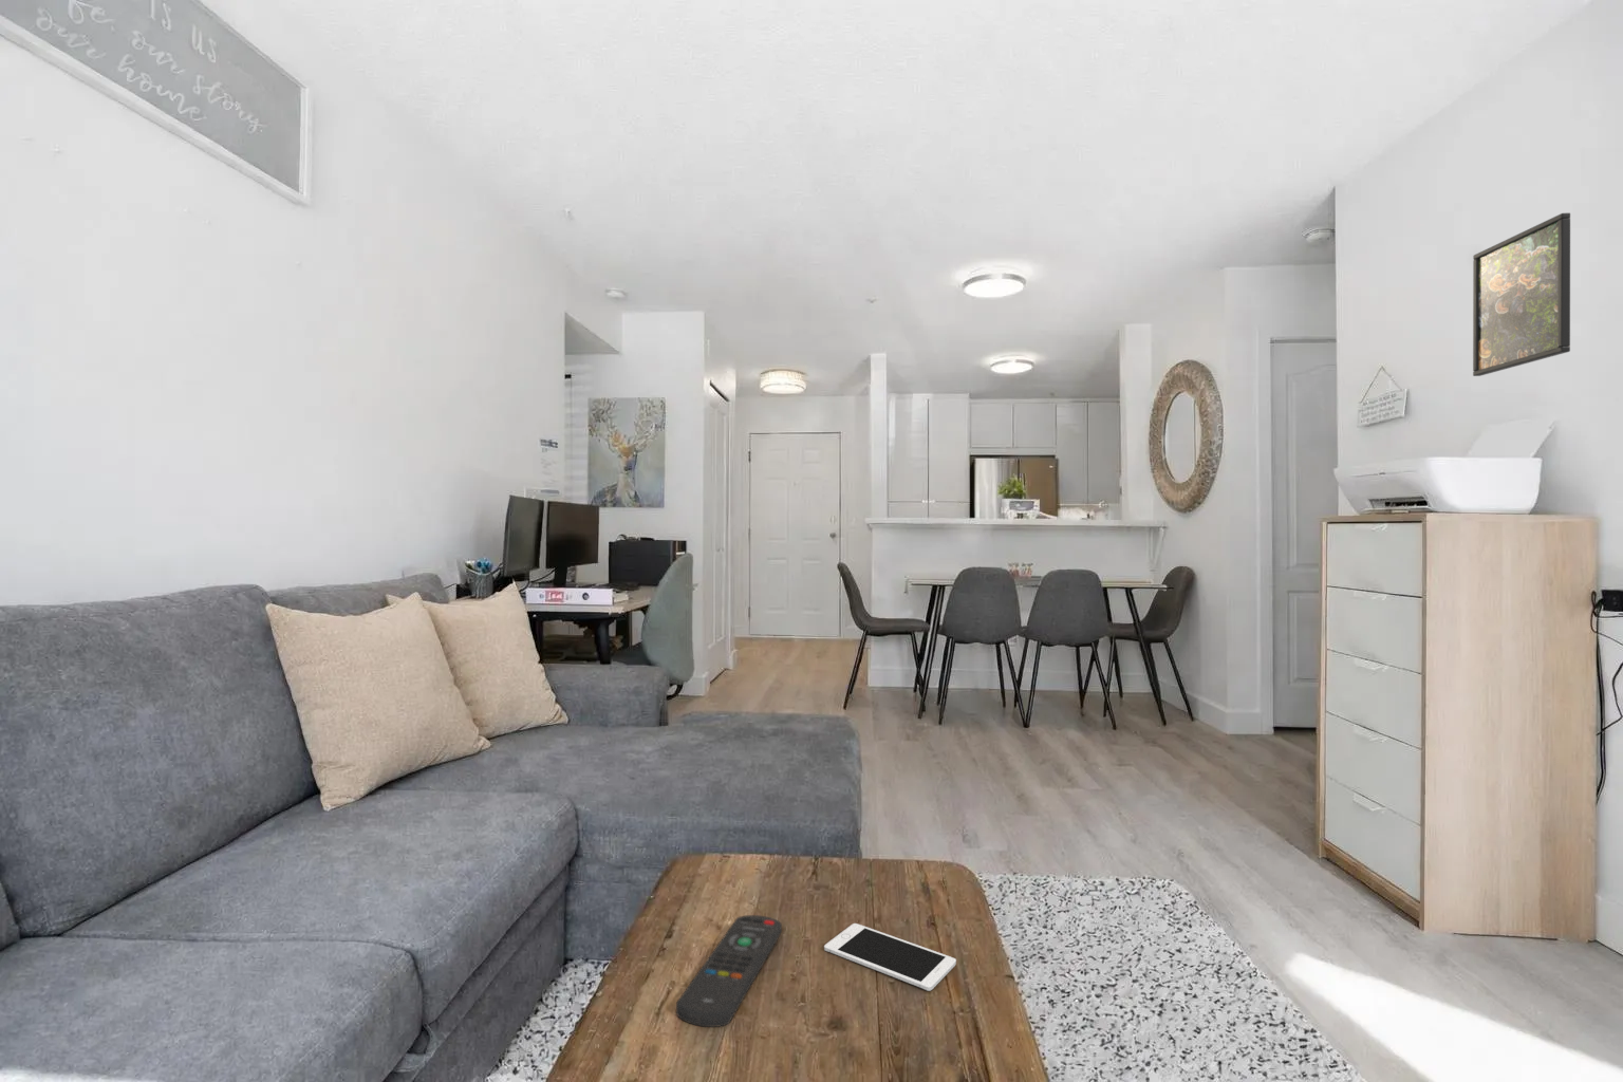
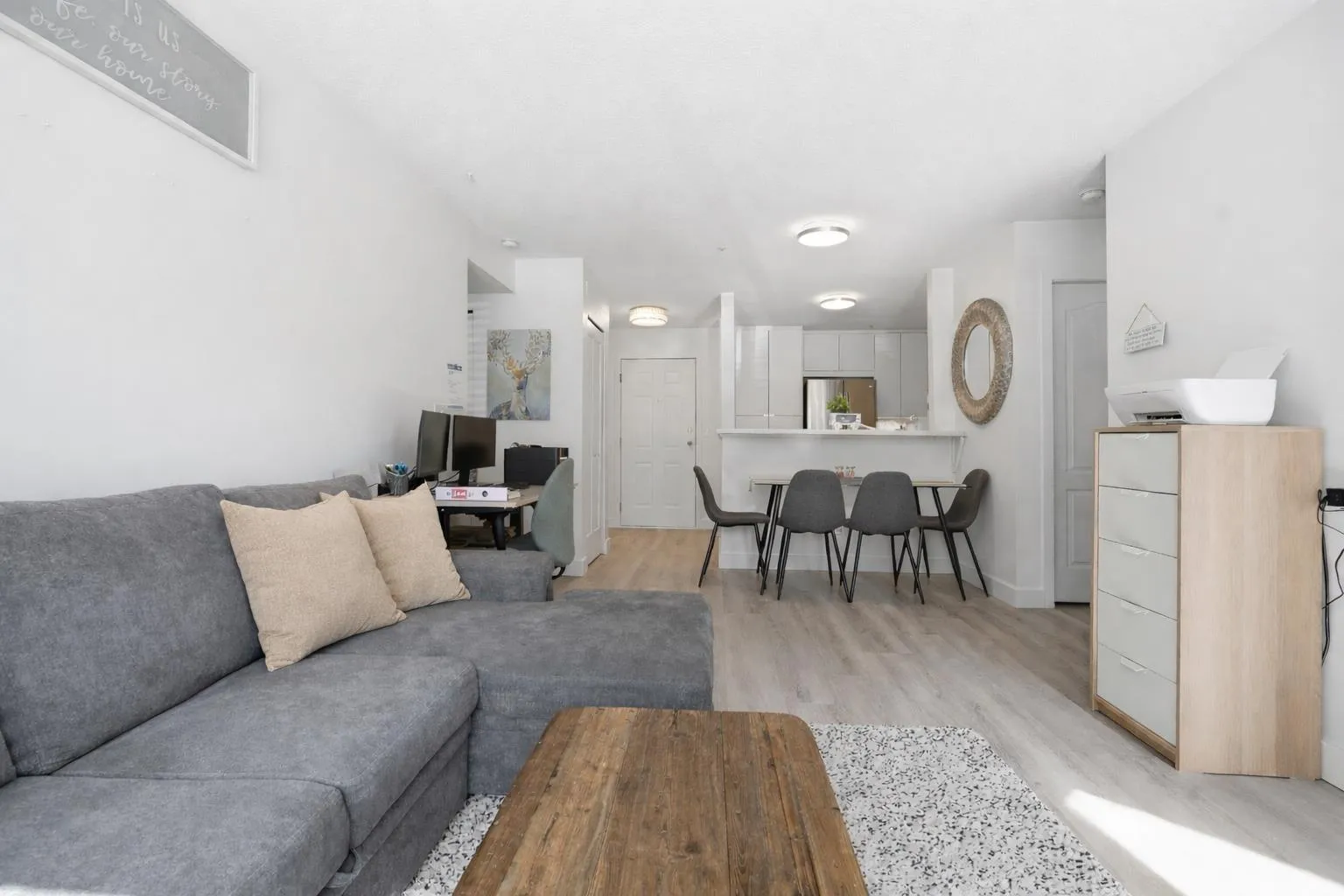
- remote control (733, 964)
- cell phone (889, 954)
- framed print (1517, 299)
